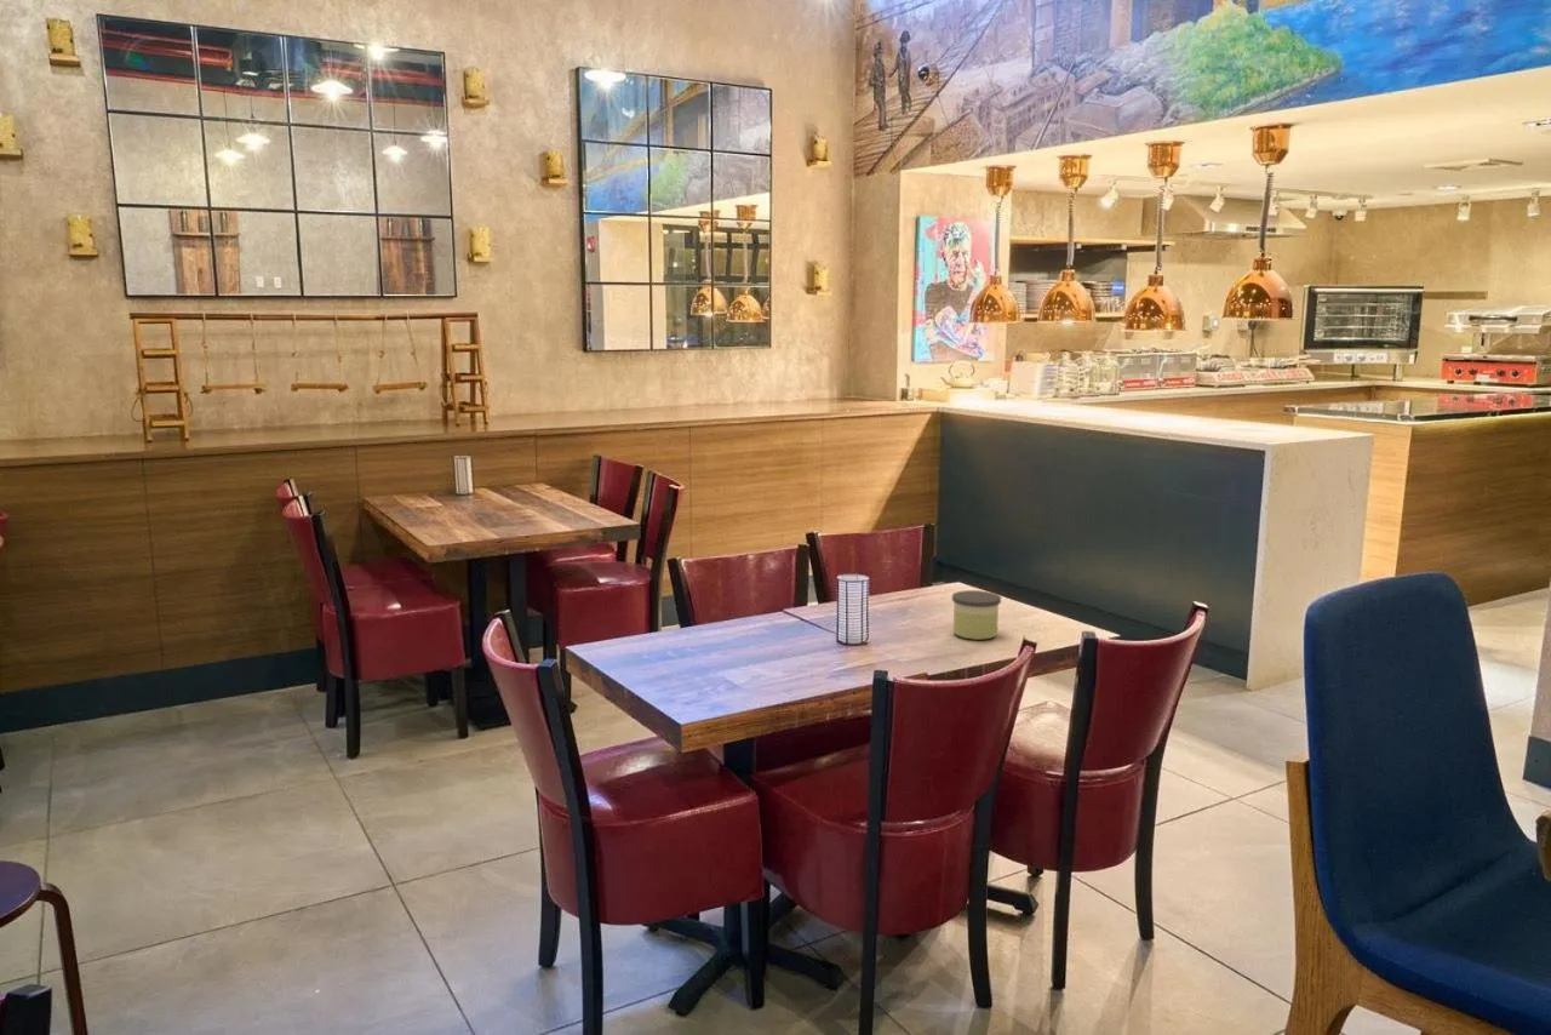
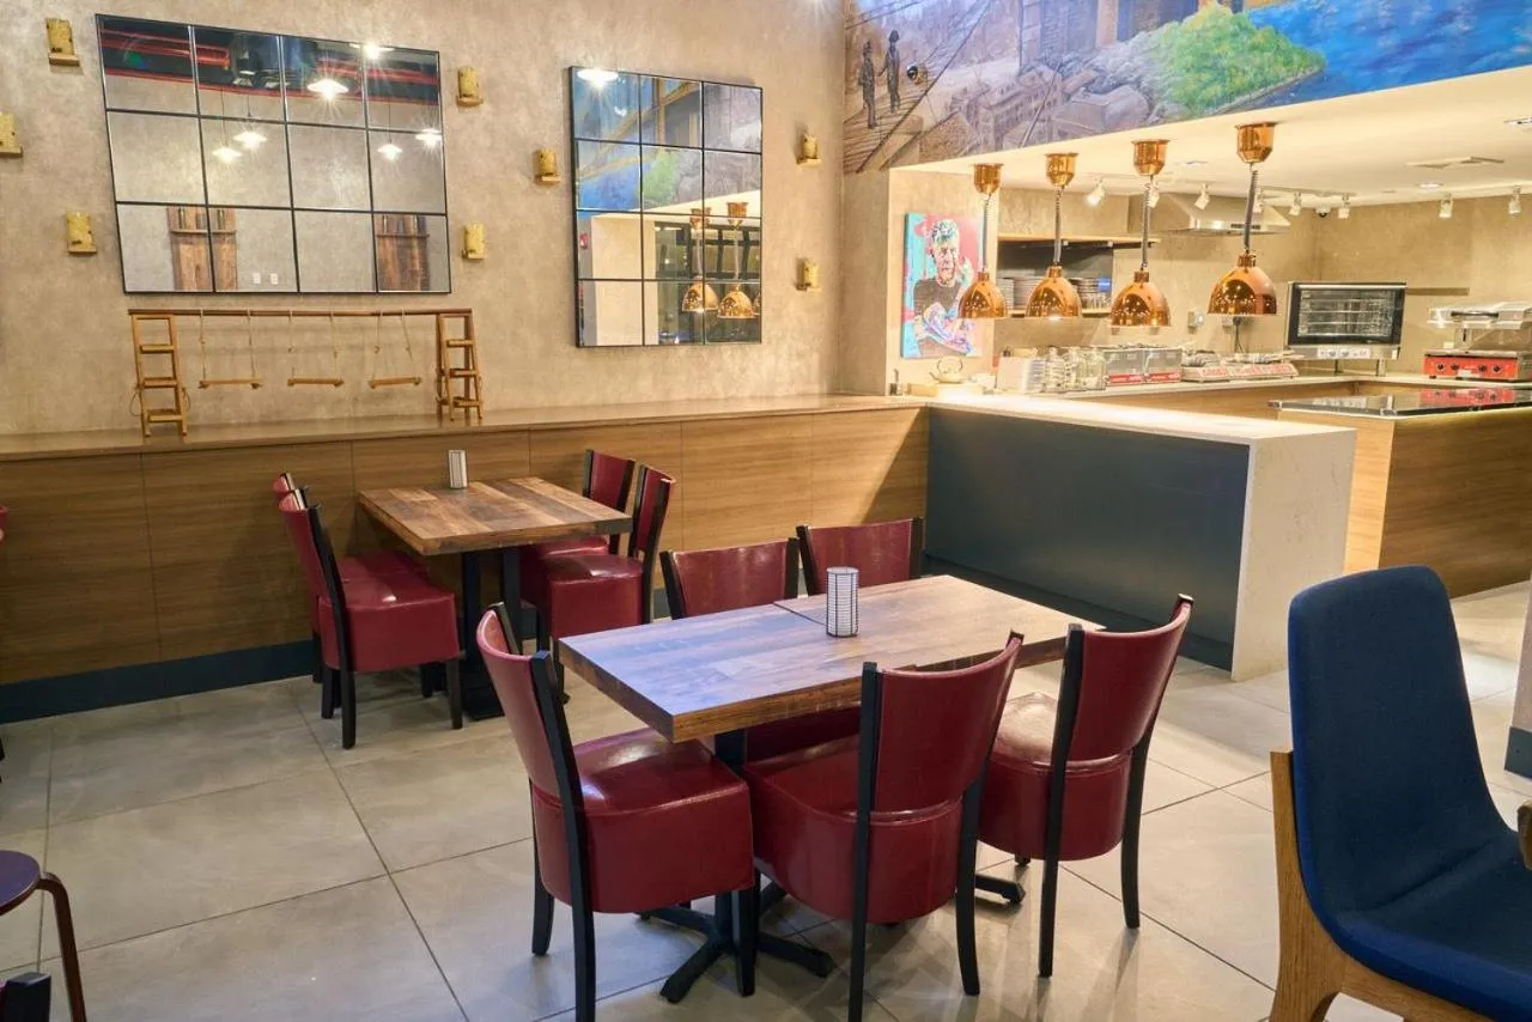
- candle (975, 614)
